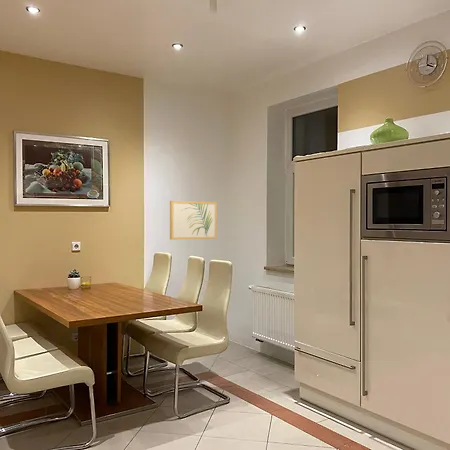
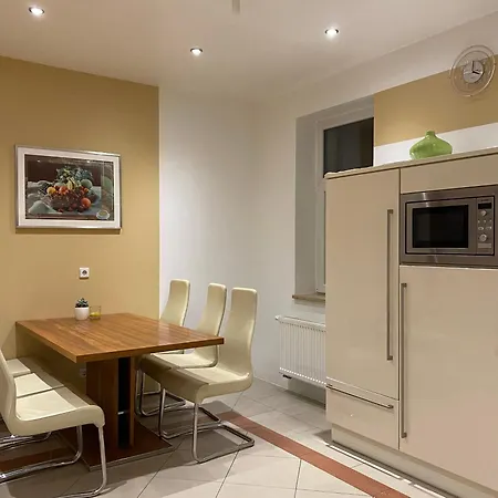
- wall art (193, 220)
